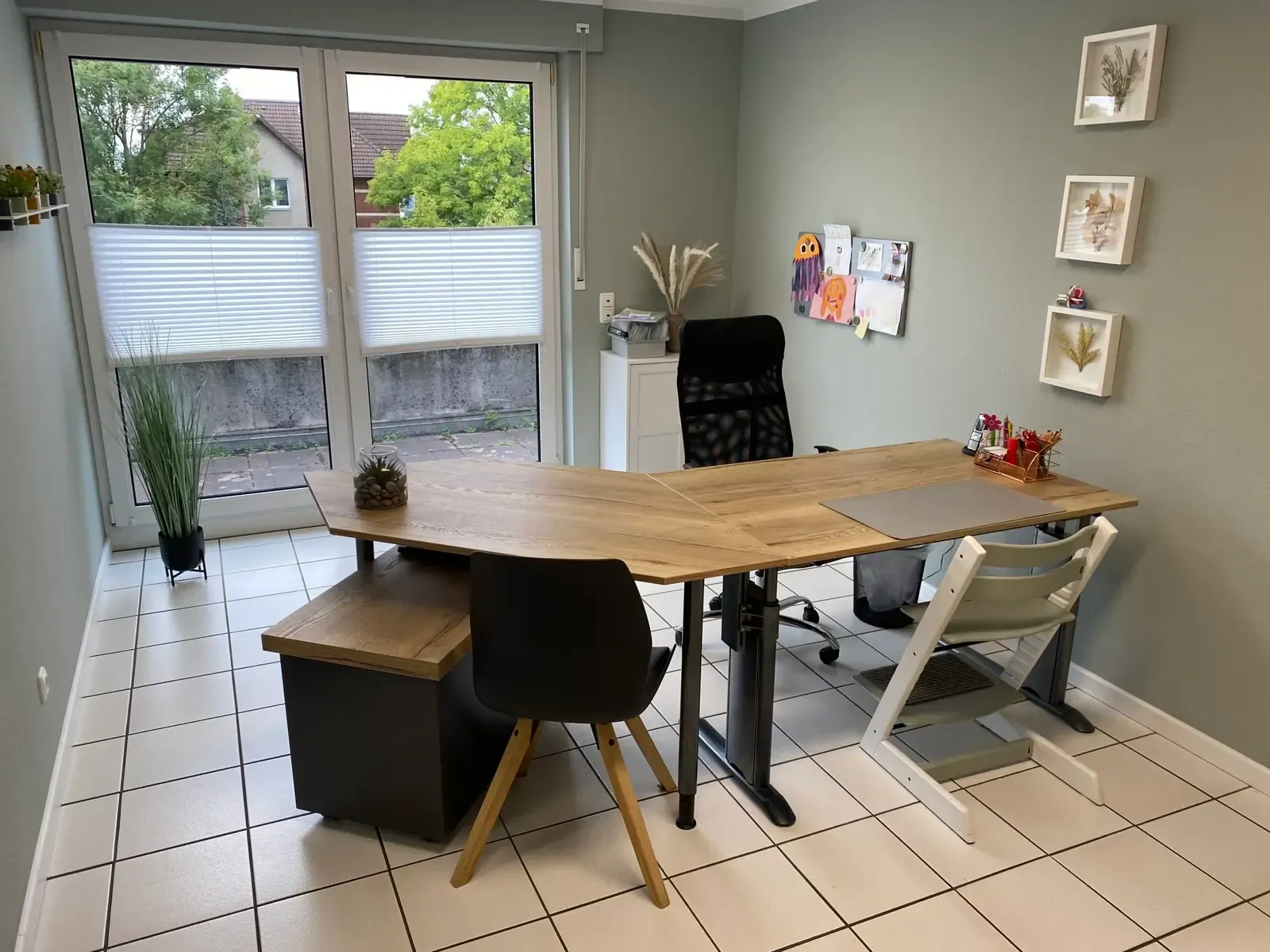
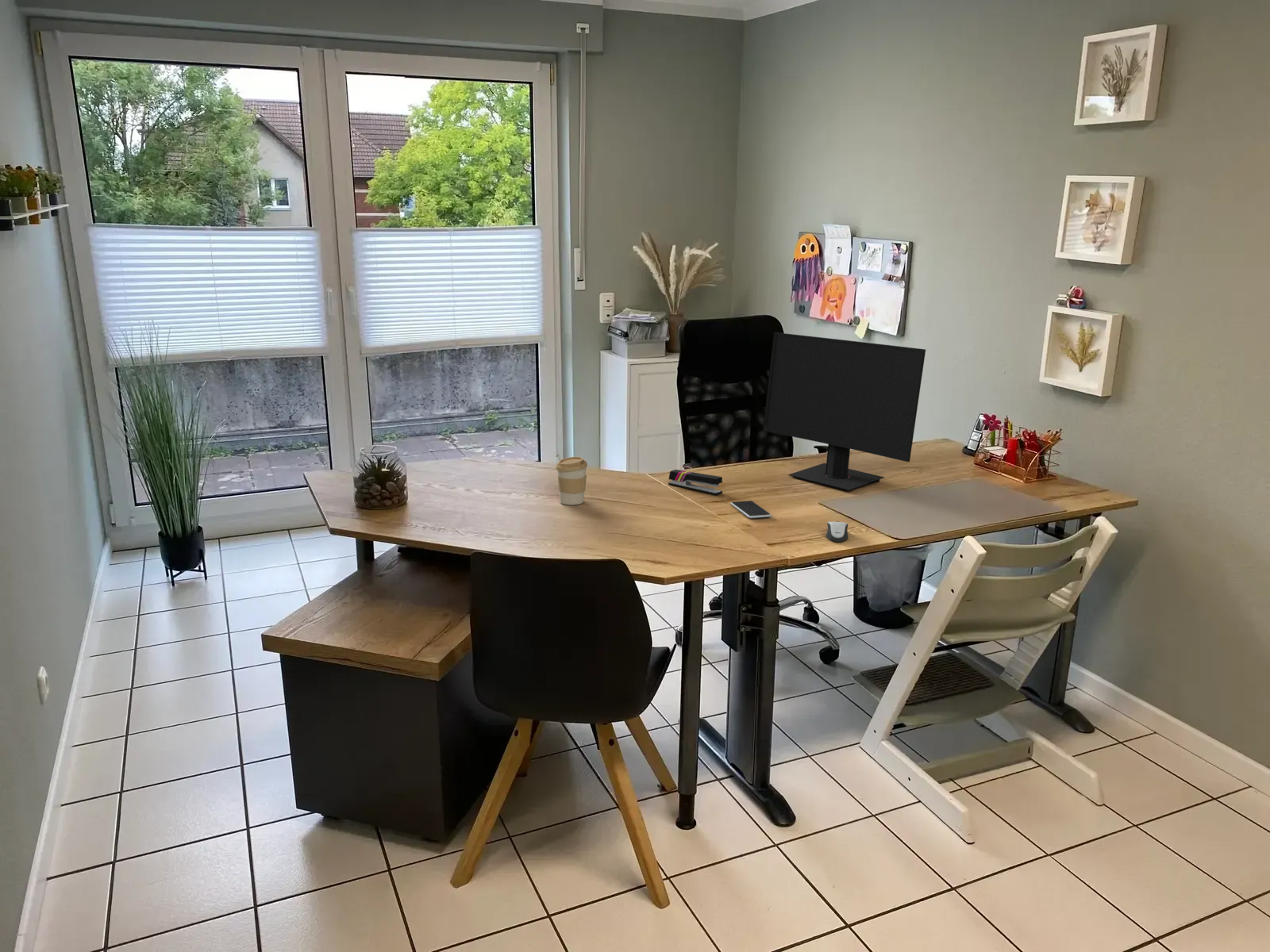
+ computer monitor (841, 411)
+ stapler (695, 480)
+ computer mouse (837, 528)
+ coffee cup (572, 480)
+ smartphone (750, 509)
